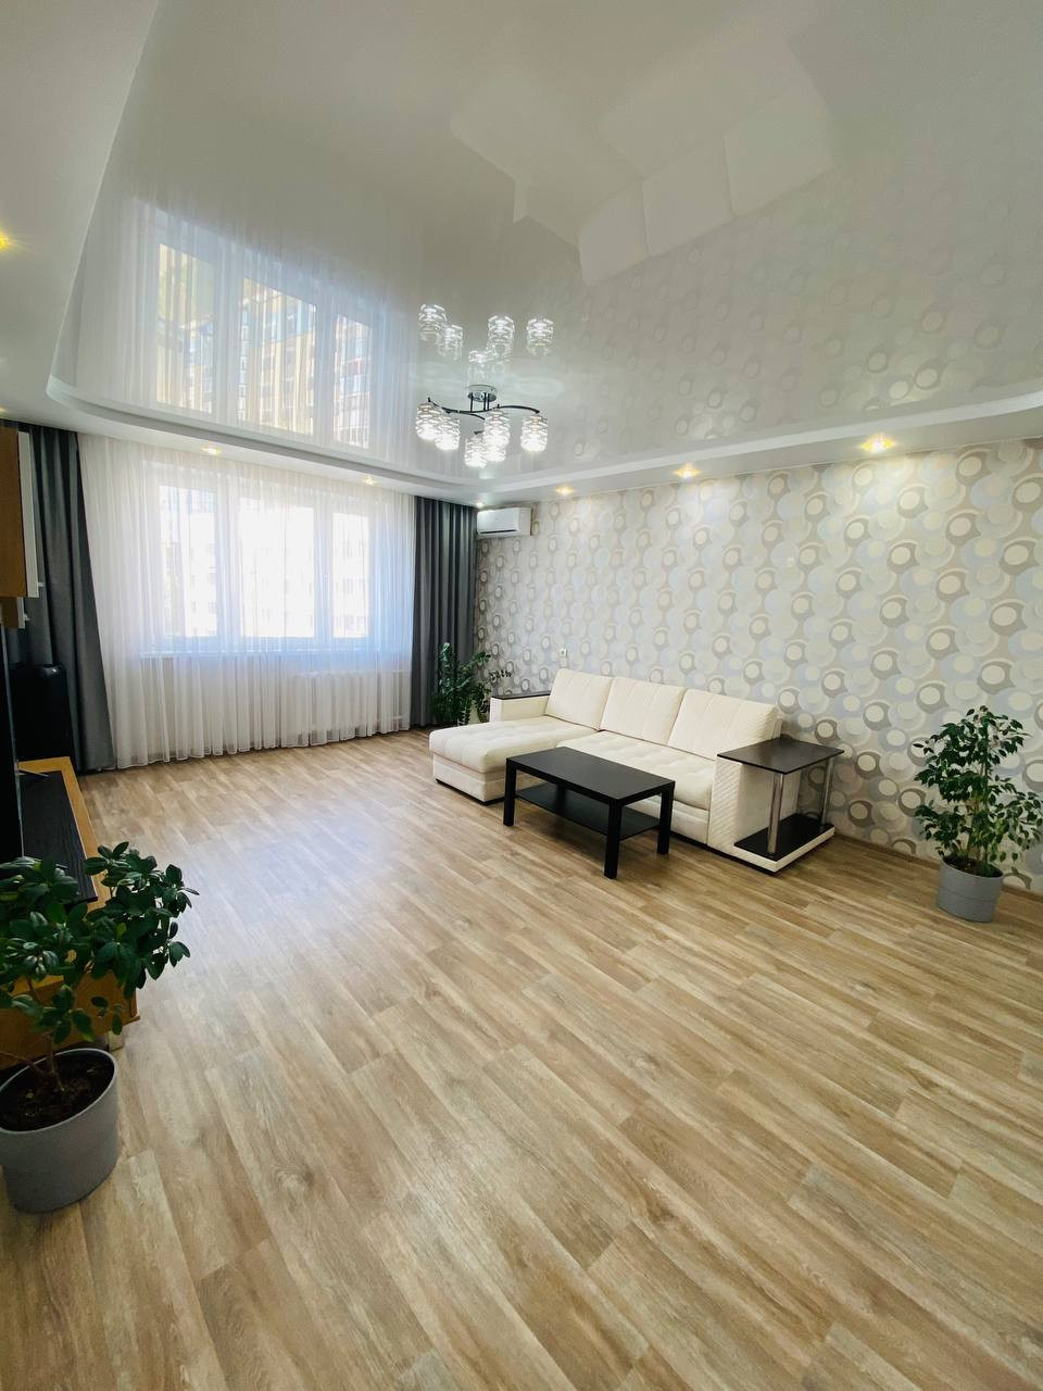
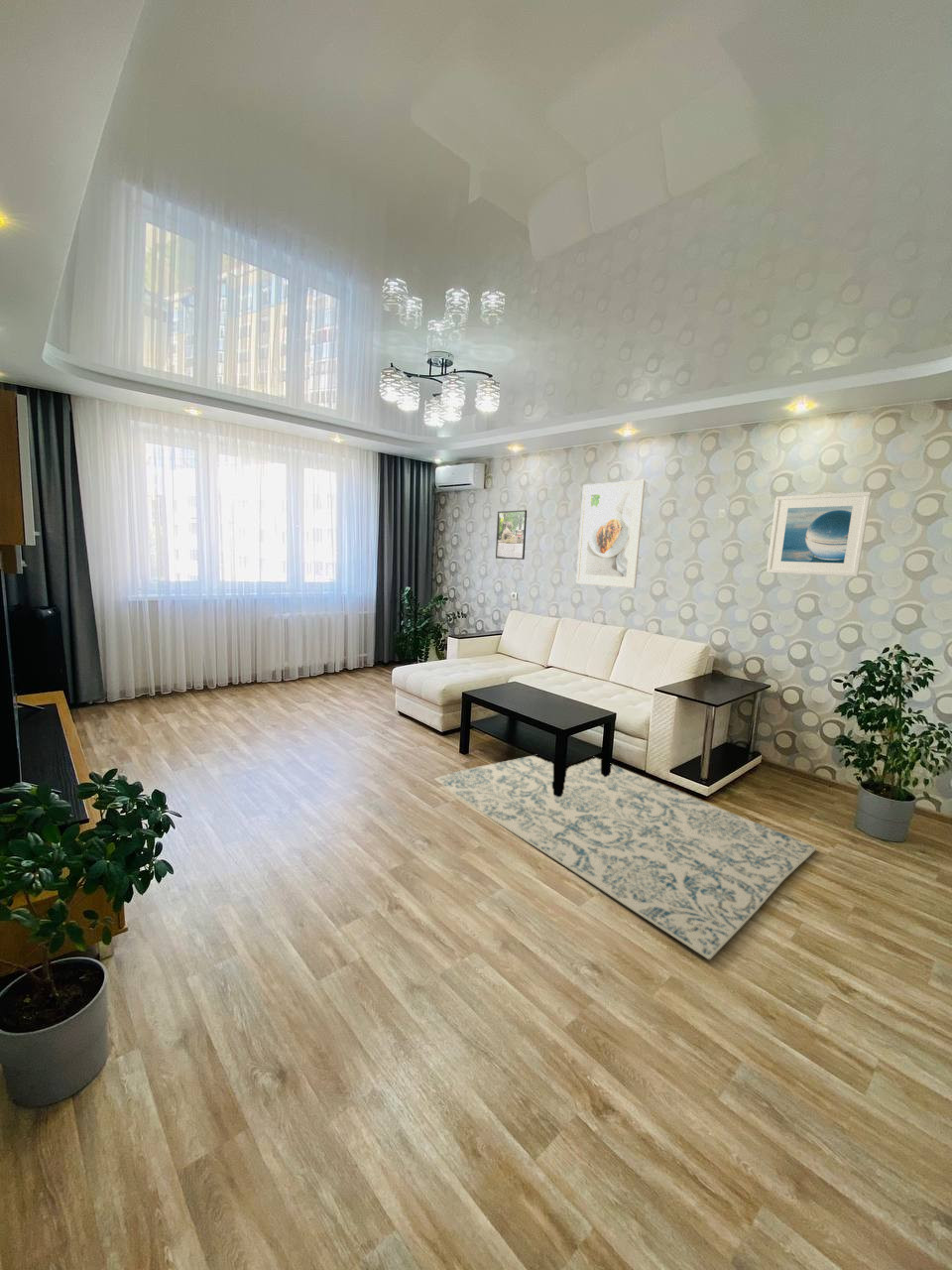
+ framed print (608, 535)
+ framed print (815, 535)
+ rug (603, 810)
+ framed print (511, 535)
